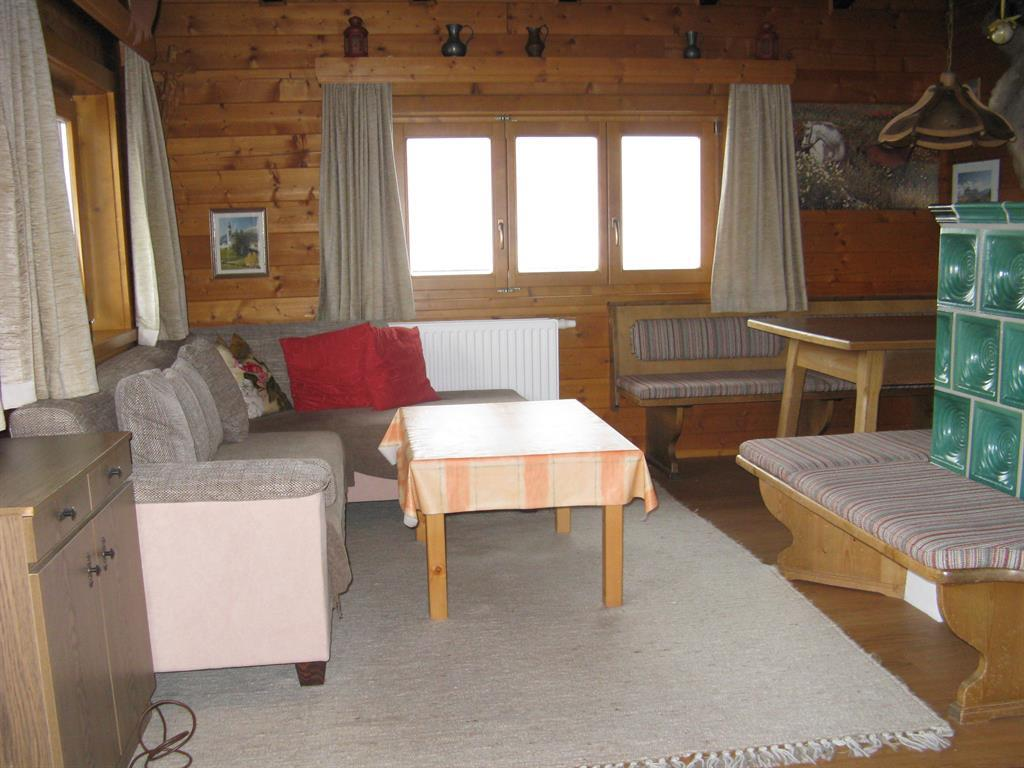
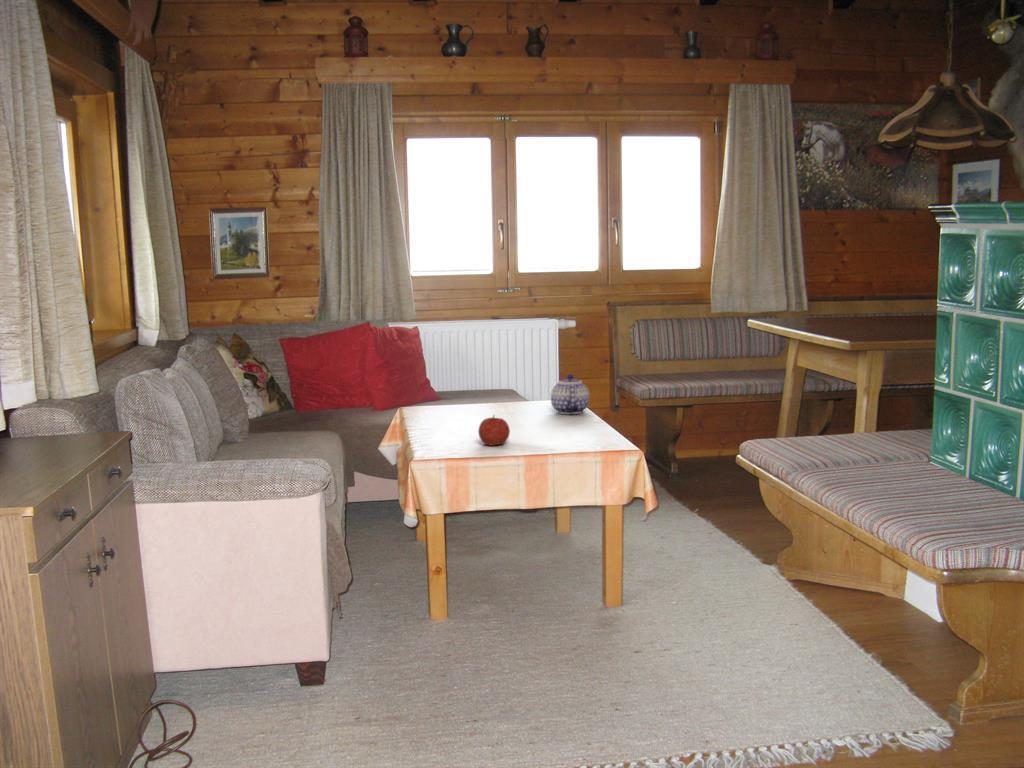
+ fruit (493, 429)
+ teapot (570, 393)
